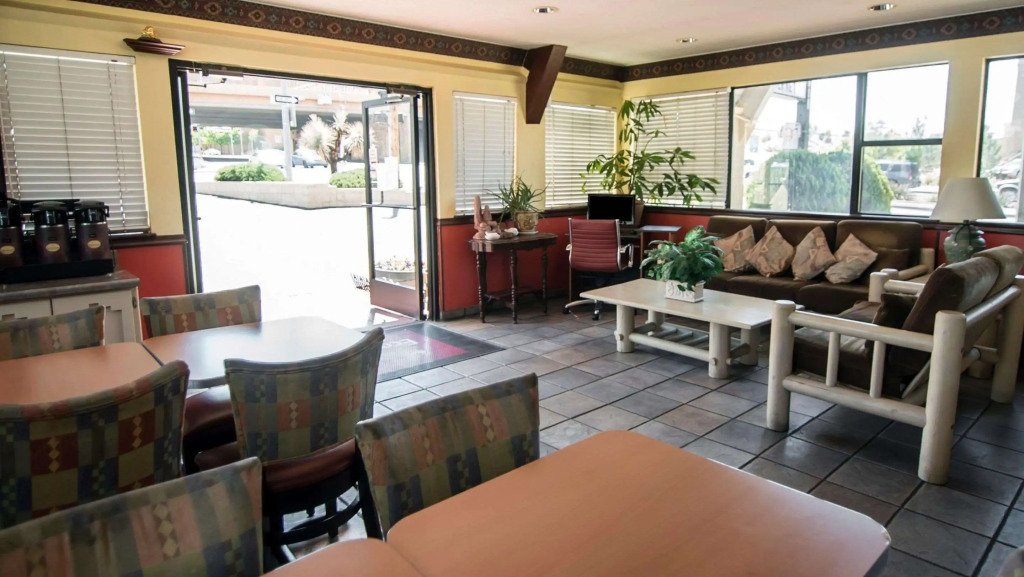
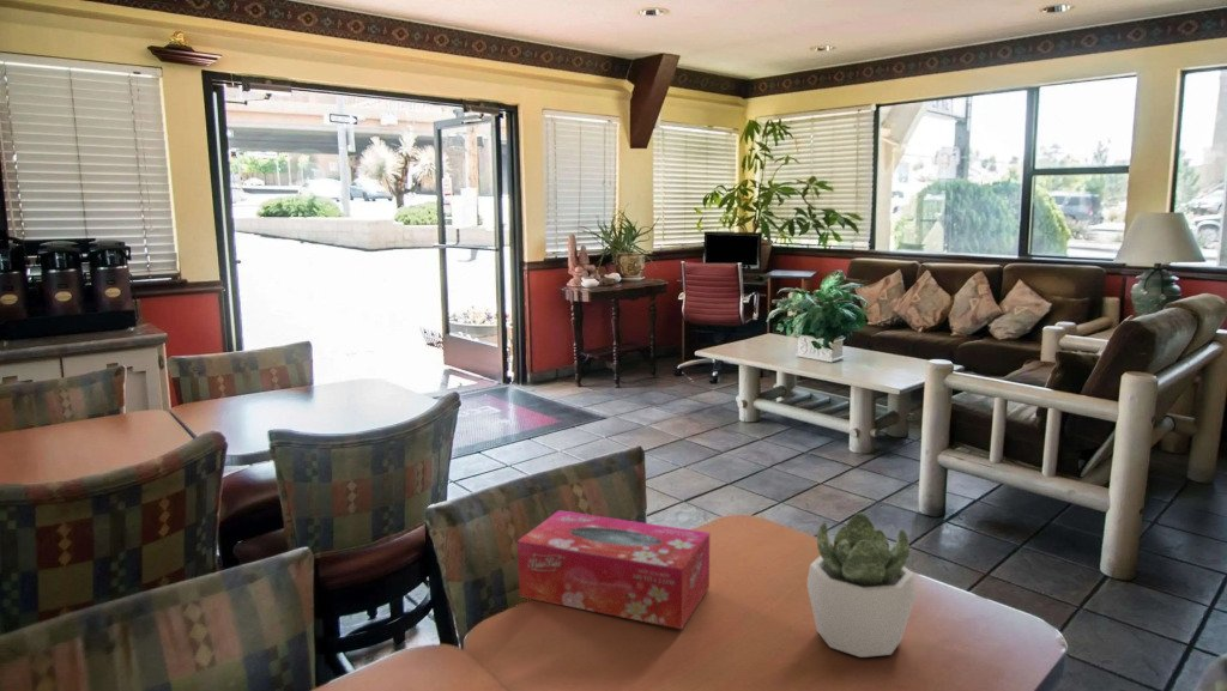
+ tissue box (615, 564)
+ succulent plant (860, 581)
